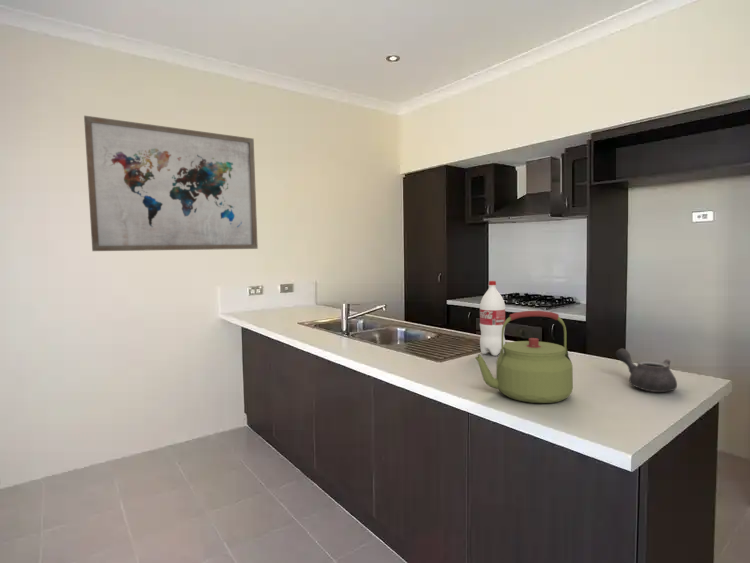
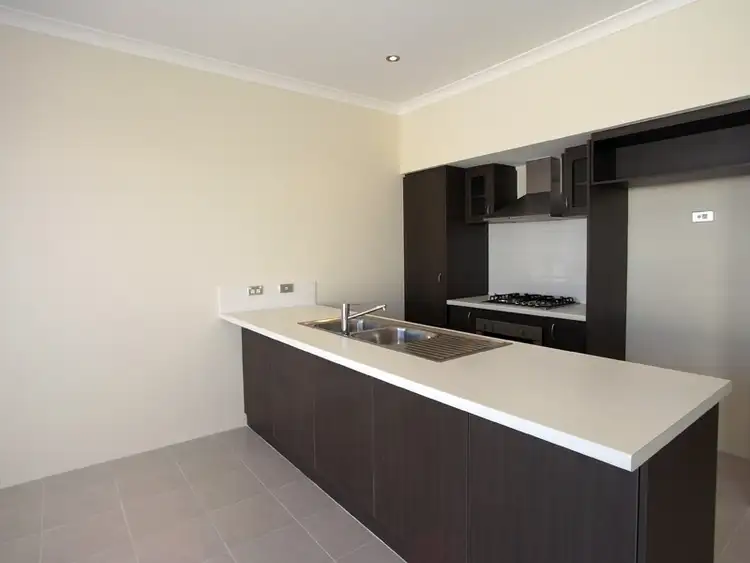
- bottle (492, 317)
- kettle (522, 352)
- teapot (644, 368)
- wall art (180, 189)
